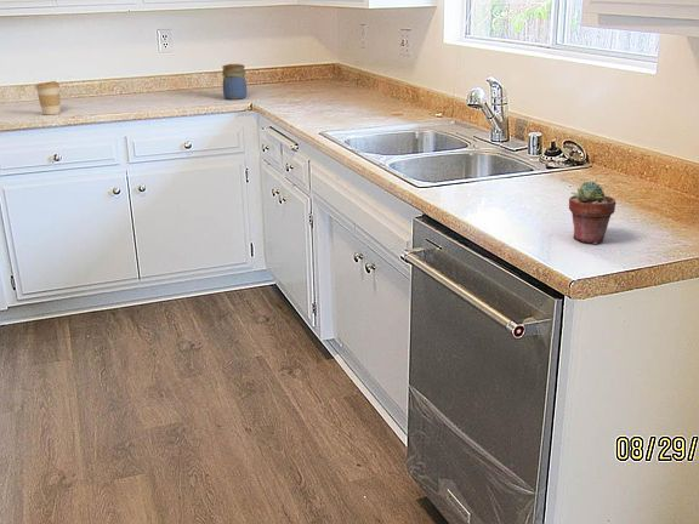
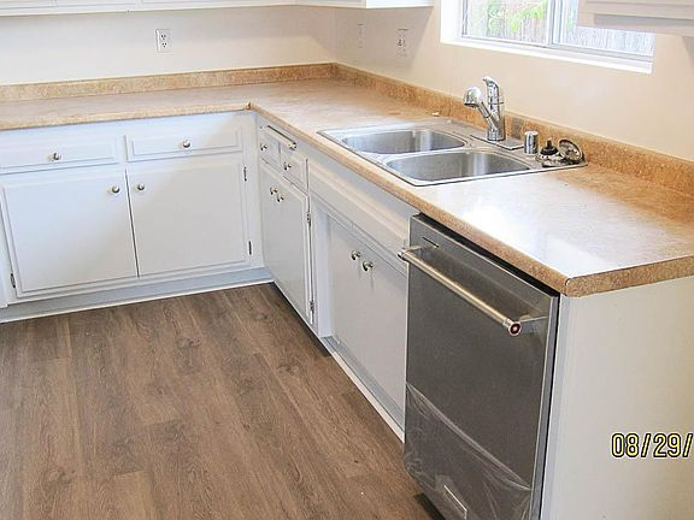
- coffee cup (49, 97)
- potted succulent (591, 210)
- jar (233, 80)
